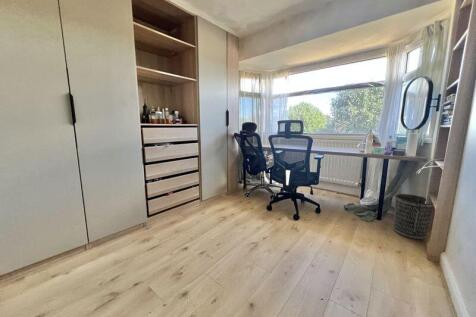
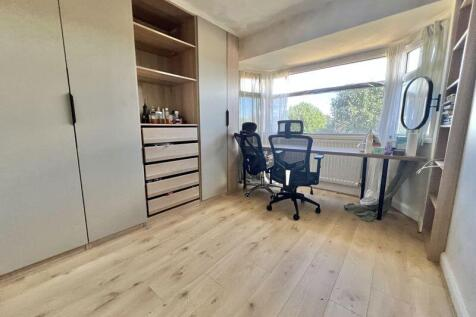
- wastebasket (411, 215)
